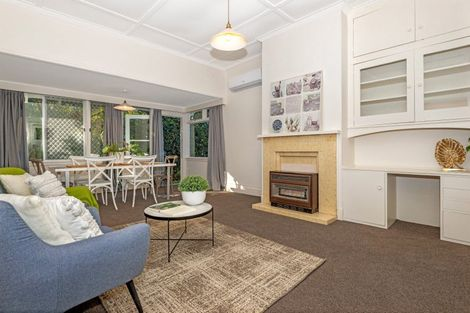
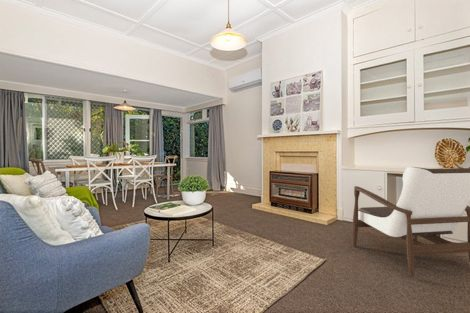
+ armchair (411, 211)
